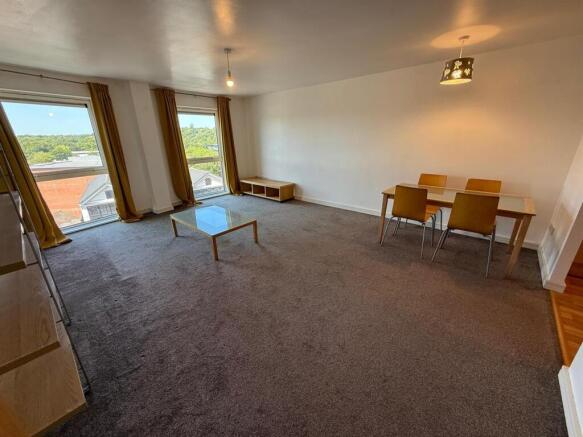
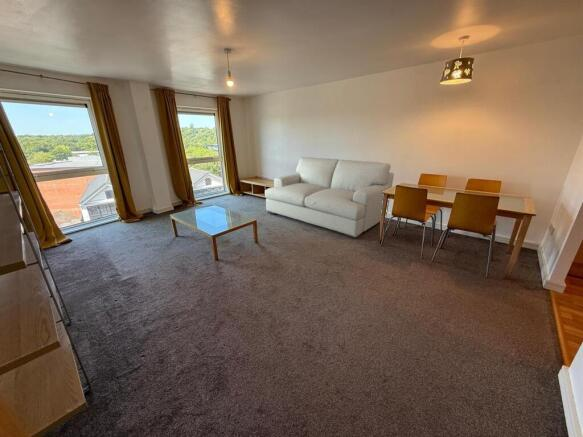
+ sofa (325, 189)
